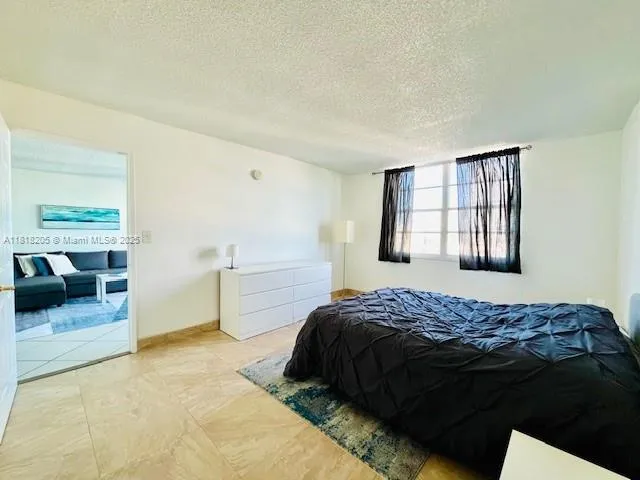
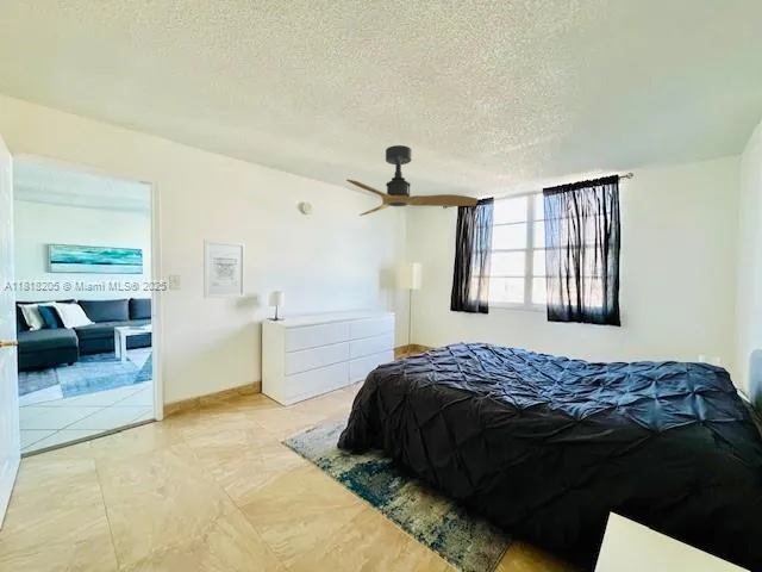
+ ceiling fan (408, 182)
+ wall art (225, 269)
